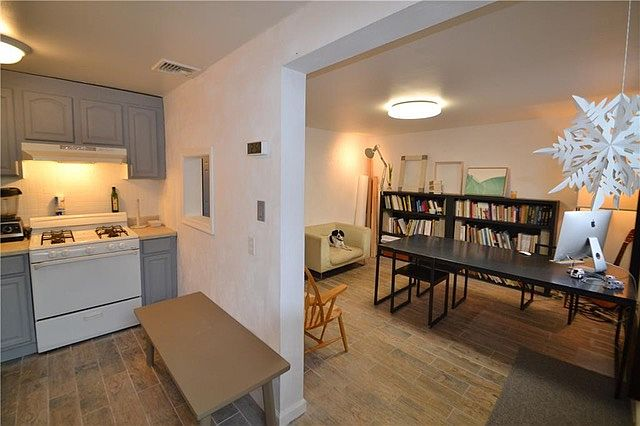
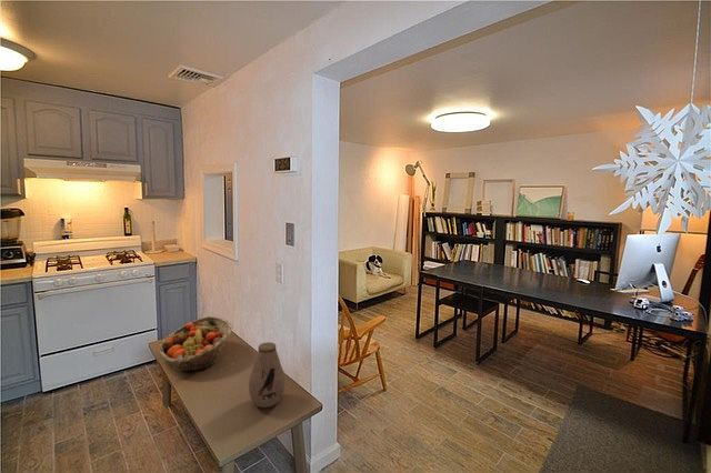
+ fruit basket (197, 342)
+ vase (267, 374)
